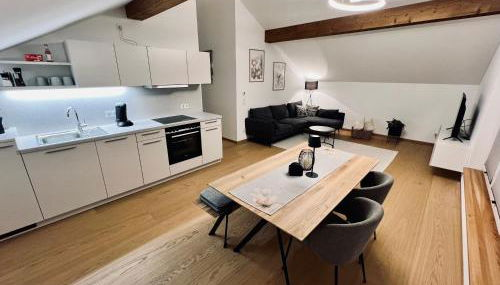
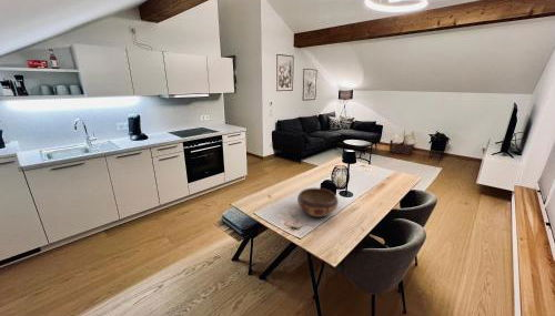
+ decorative bowl (316, 203)
